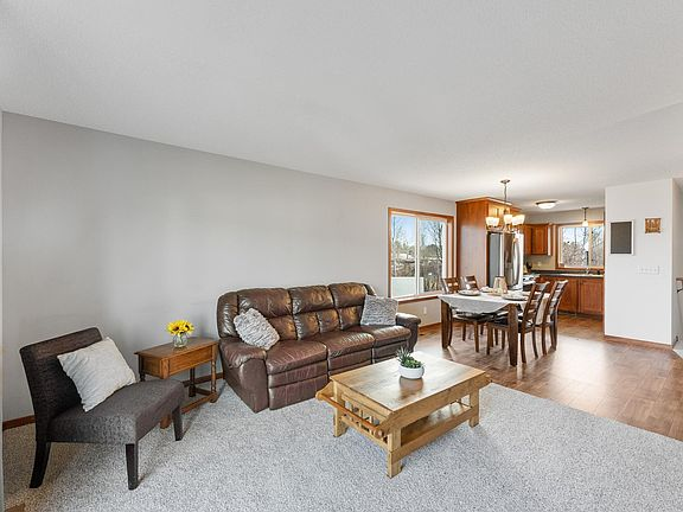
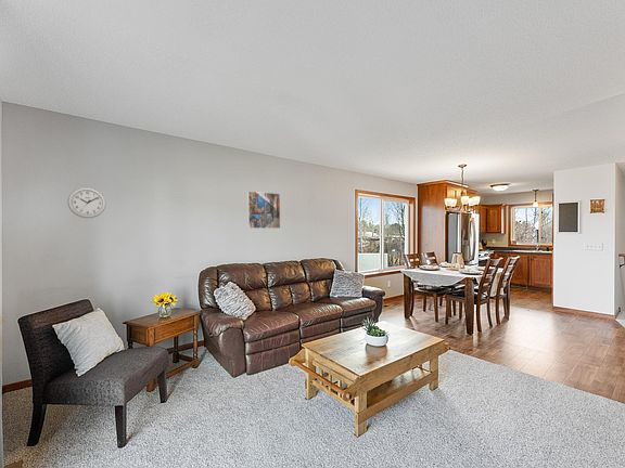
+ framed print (264, 210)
+ wall clock (87, 203)
